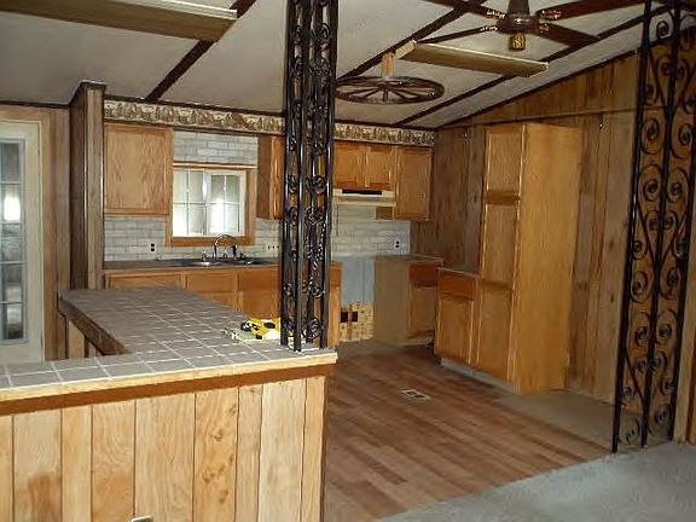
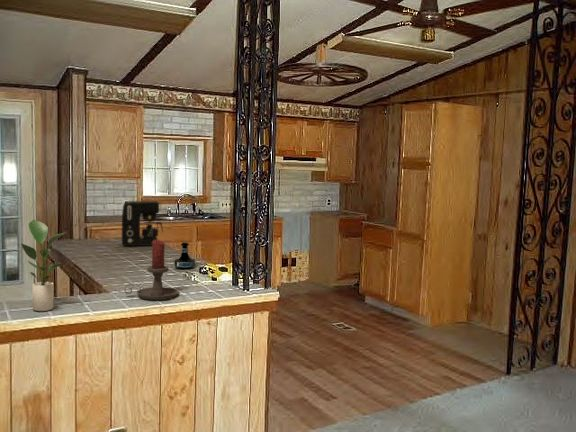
+ tequila bottle (184, 255)
+ potted plant (41, 267)
+ coffee maker (144, 222)
+ candle holder (151, 268)
